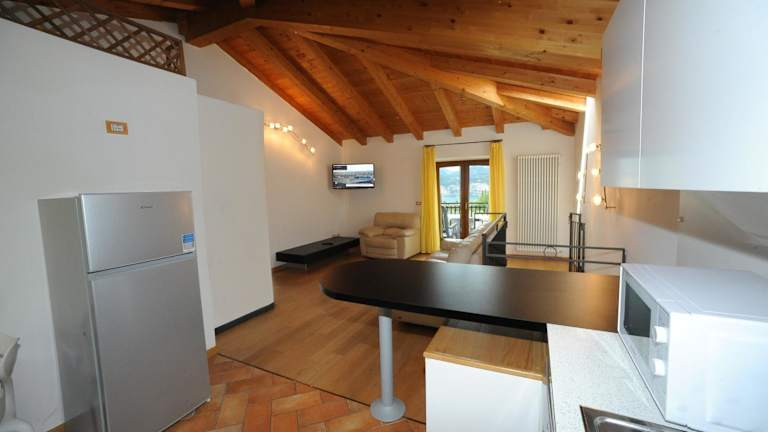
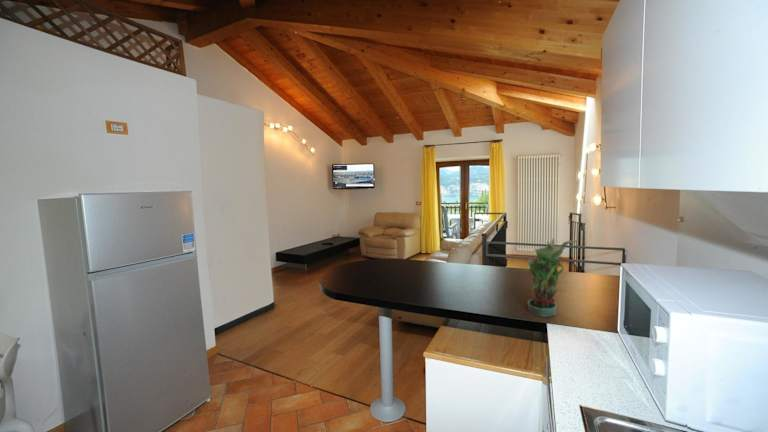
+ potted plant (548, 276)
